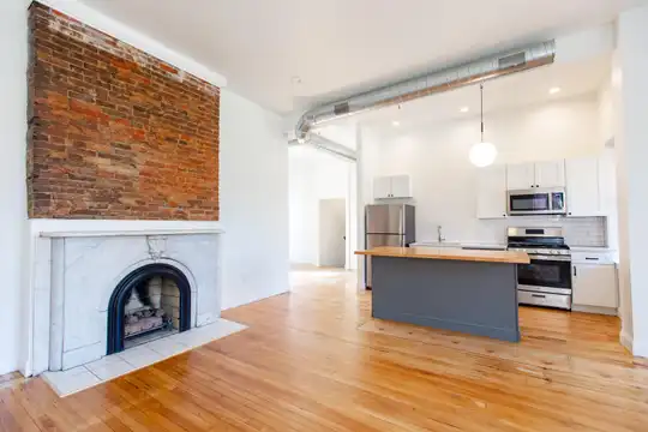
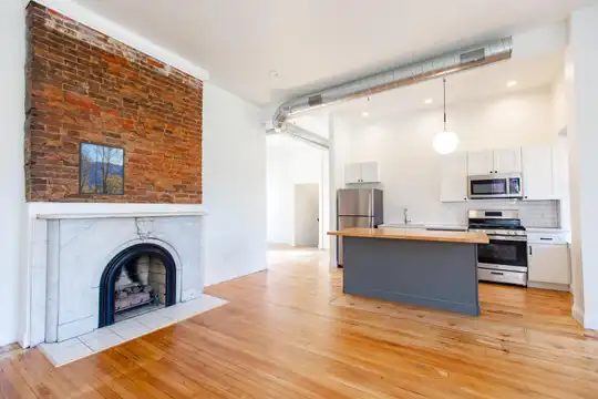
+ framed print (102, 170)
